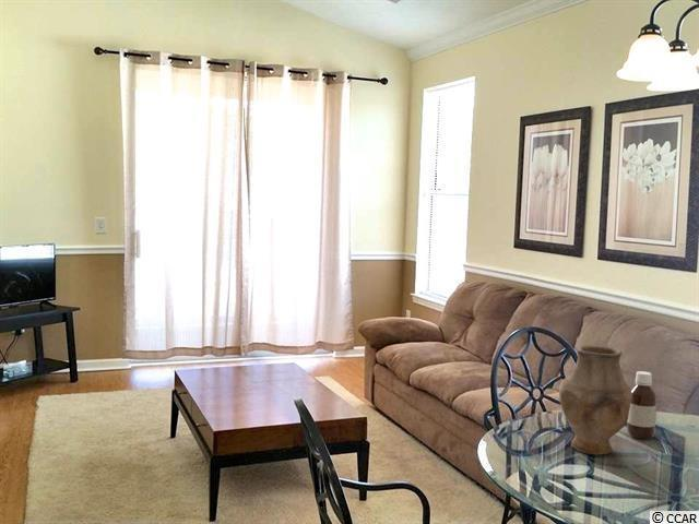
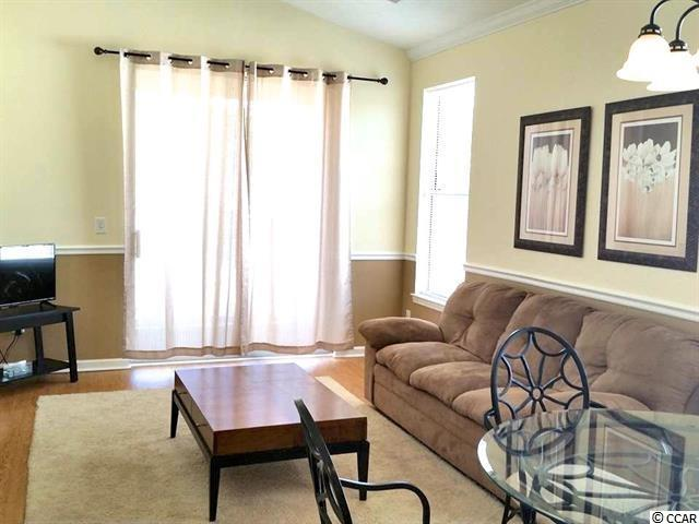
- vase (595, 398)
- bottle (642, 404)
